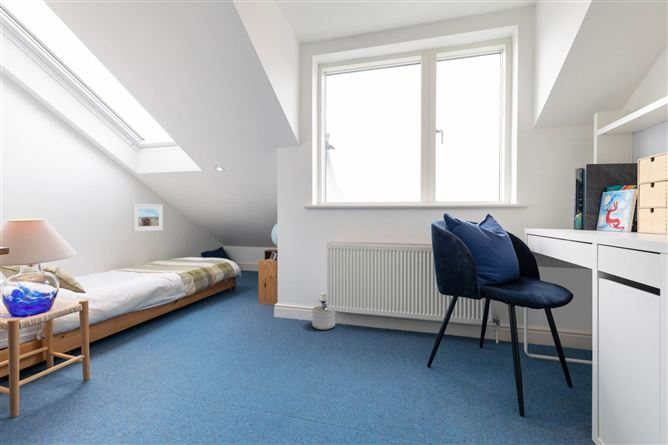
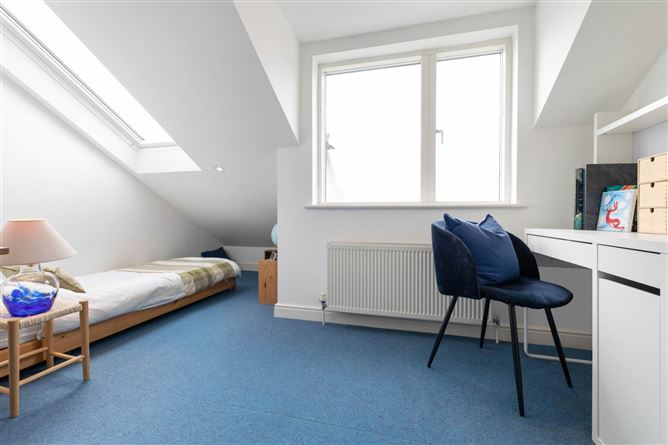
- planter (323, 317)
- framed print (148, 217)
